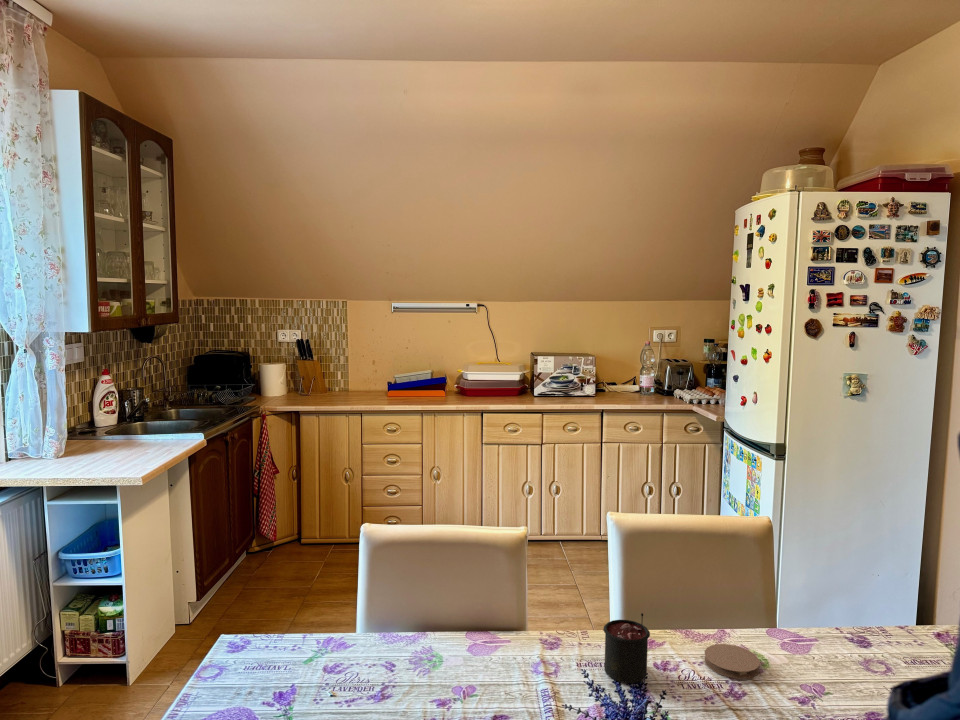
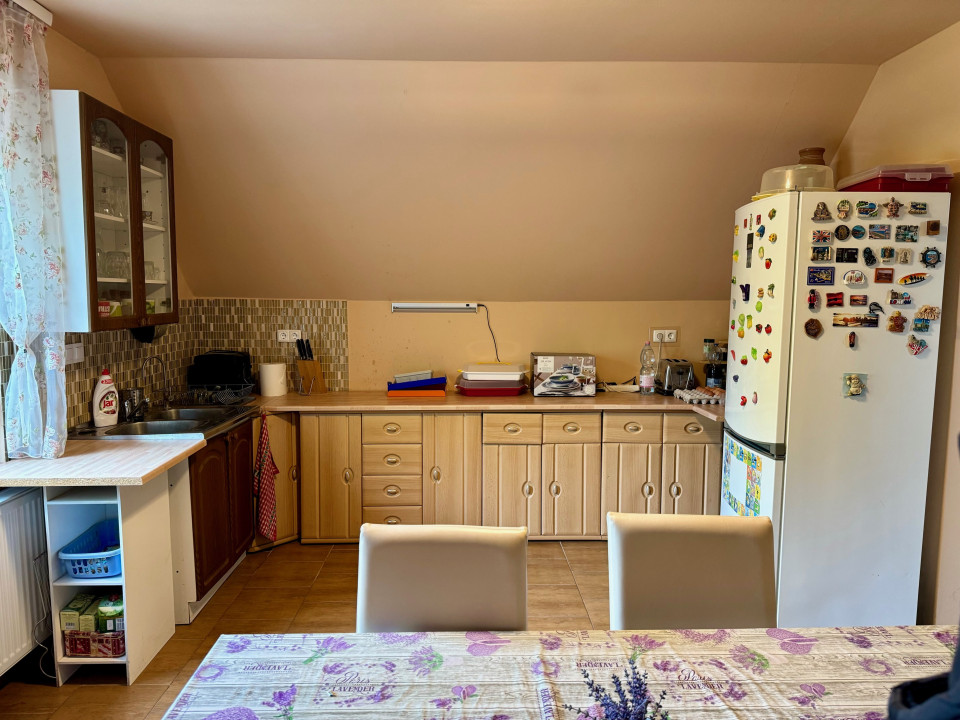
- coaster (731, 660)
- candle (626, 640)
